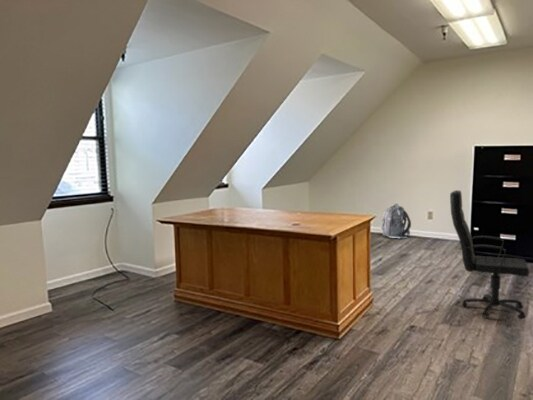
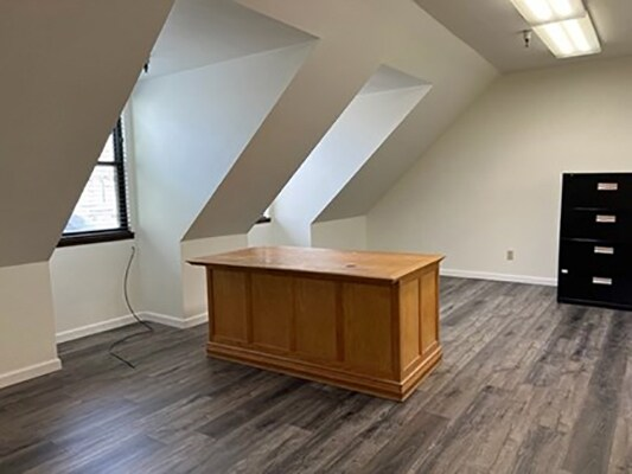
- backpack (395, 220)
- office chair (487, 247)
